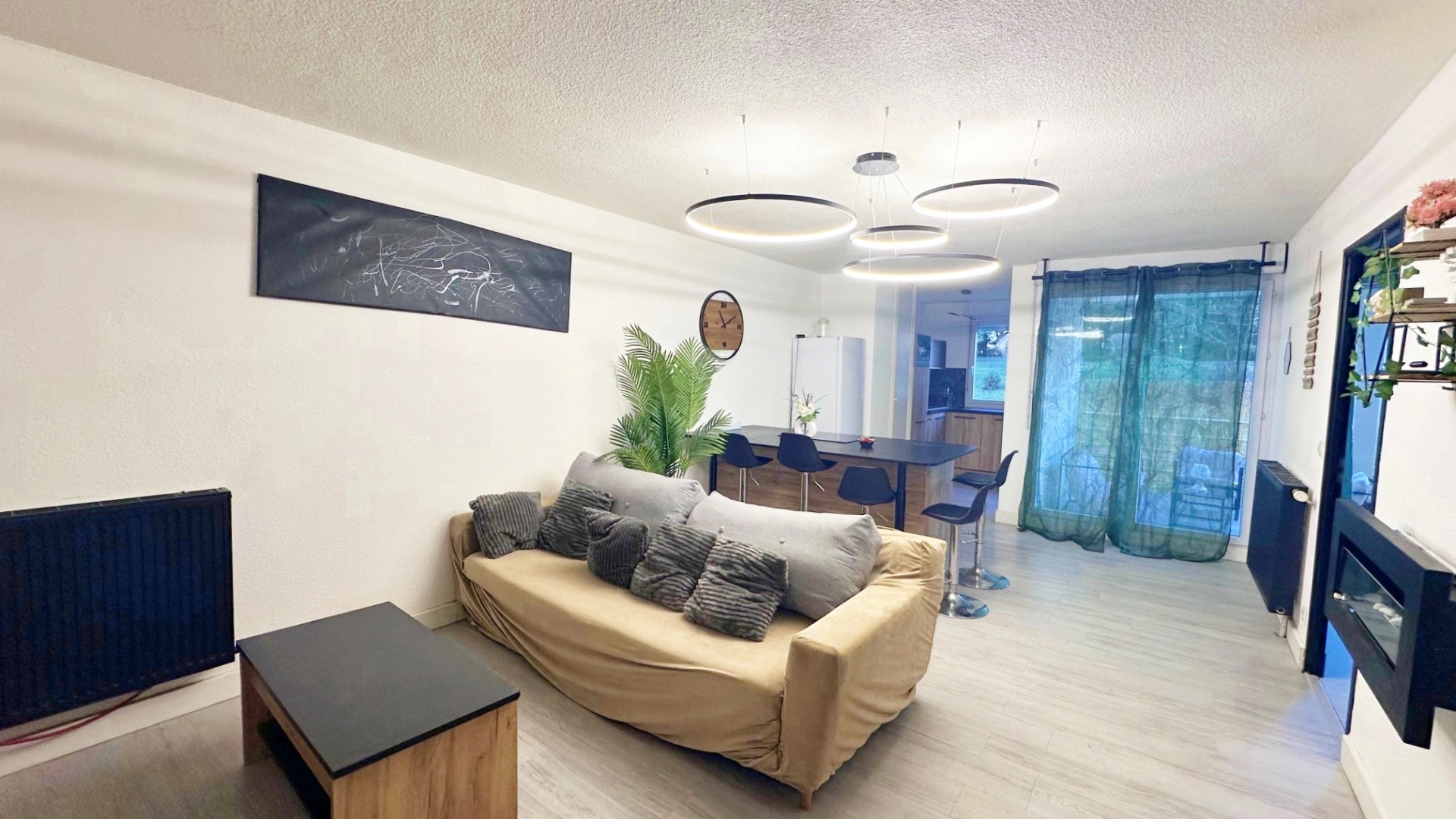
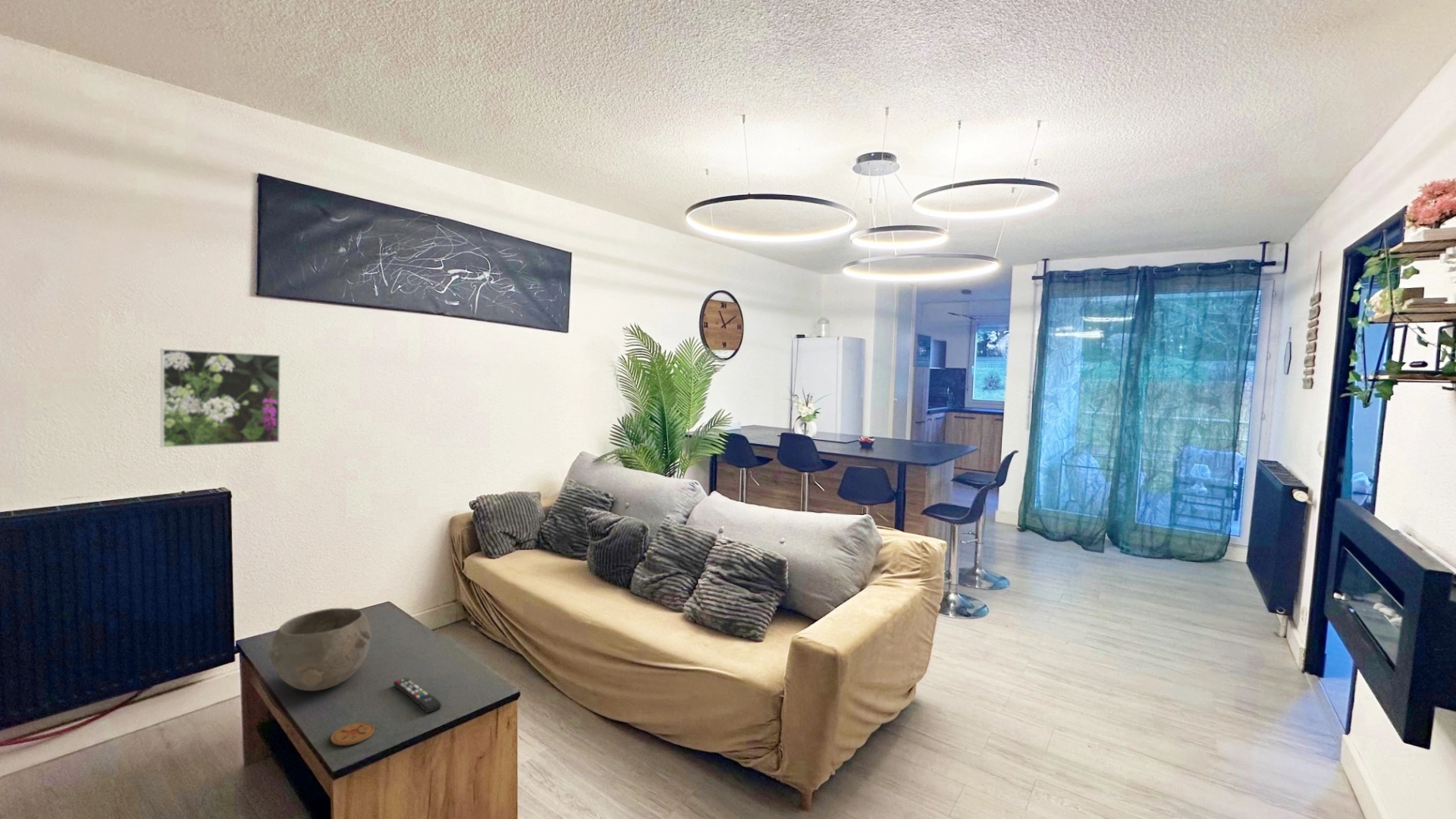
+ remote control (416, 693)
+ coaster (353, 733)
+ bowl (325, 650)
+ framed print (223, 398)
